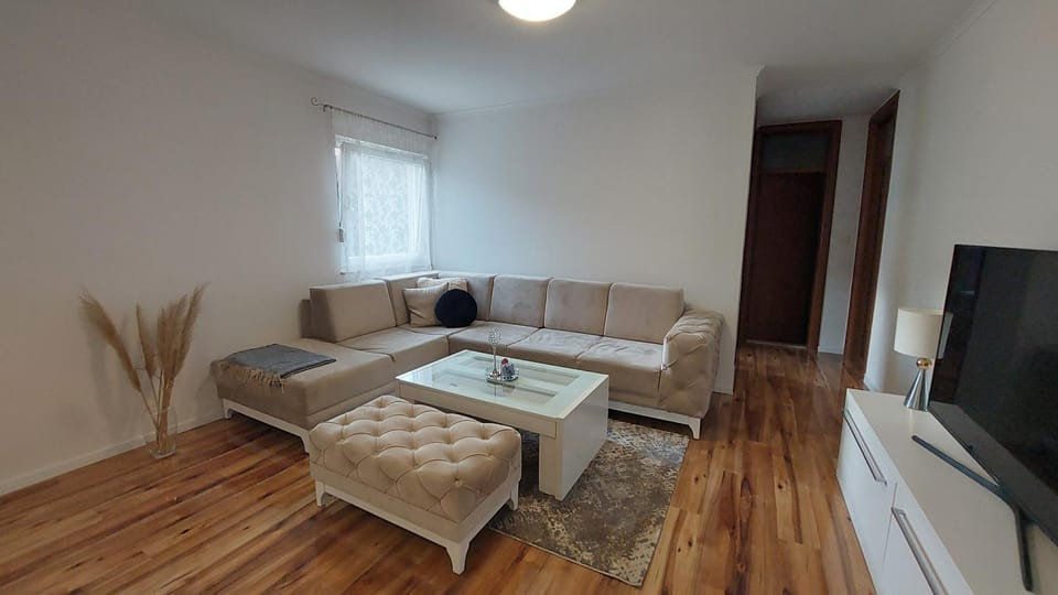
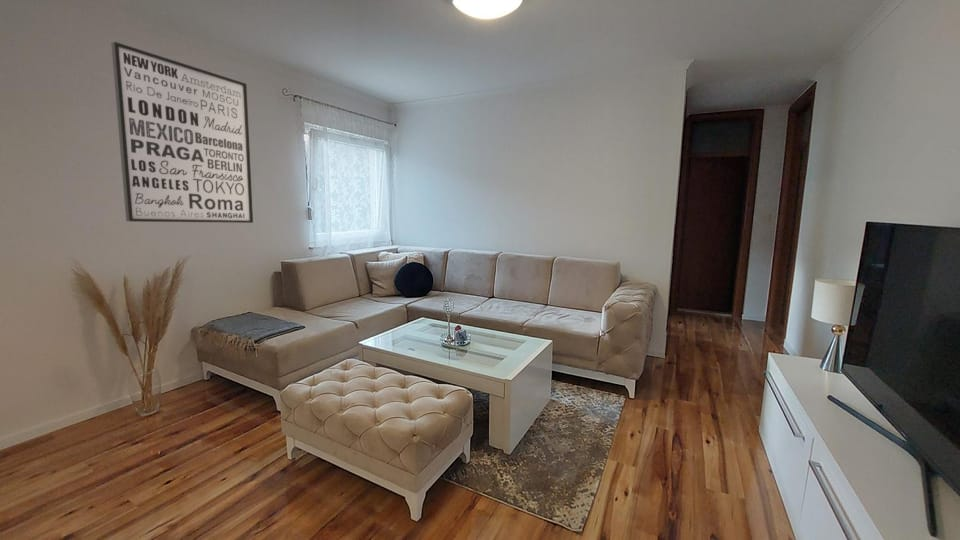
+ wall art (192, 145)
